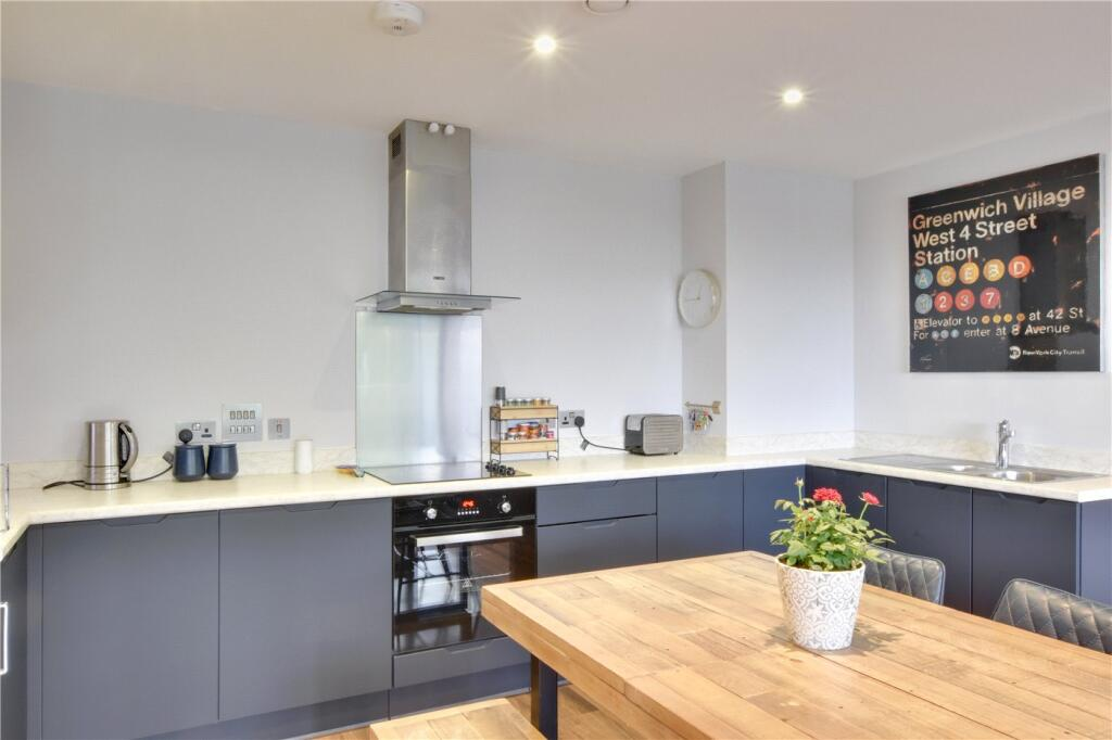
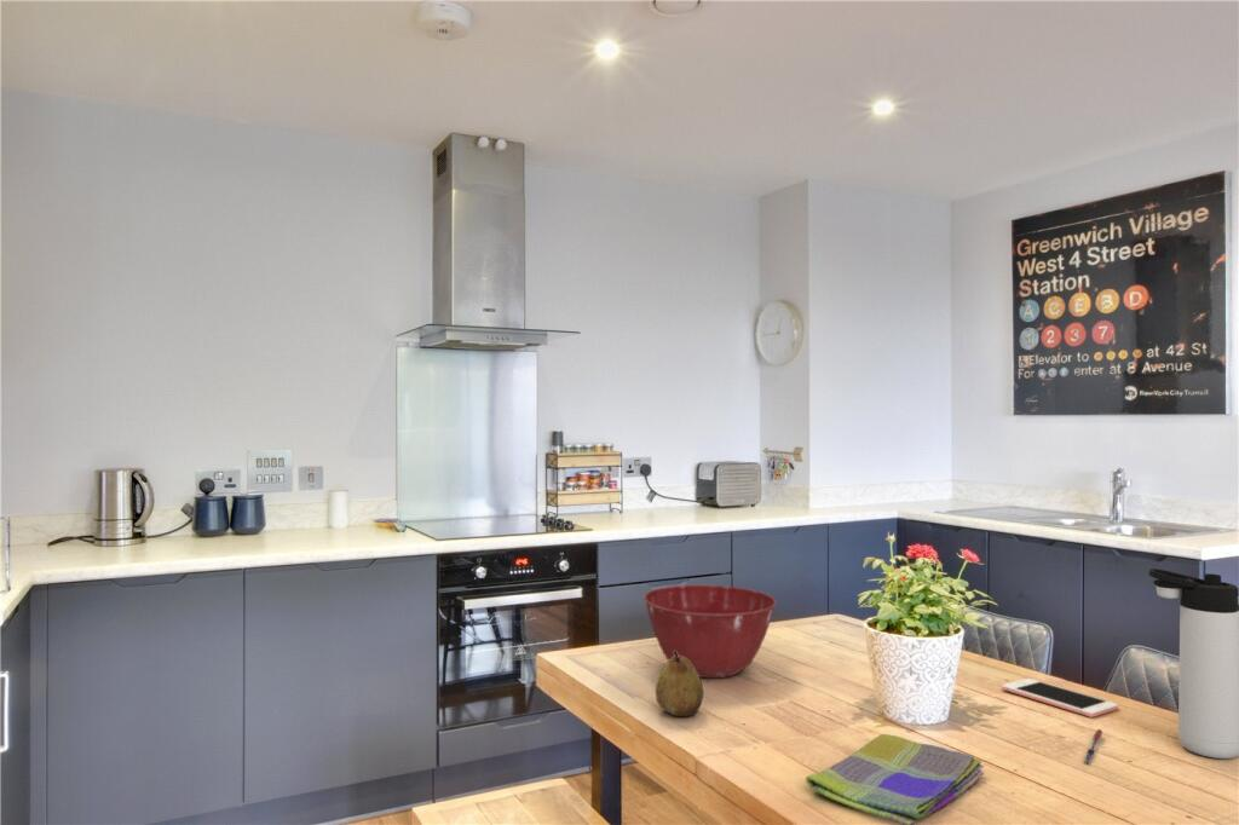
+ dish towel (895, 773)
+ mixing bowl (709, 633)
+ cell phone (1058, 696)
+ pen (1093, 745)
+ thermos bottle (1194, 659)
+ fruit (679, 679)
